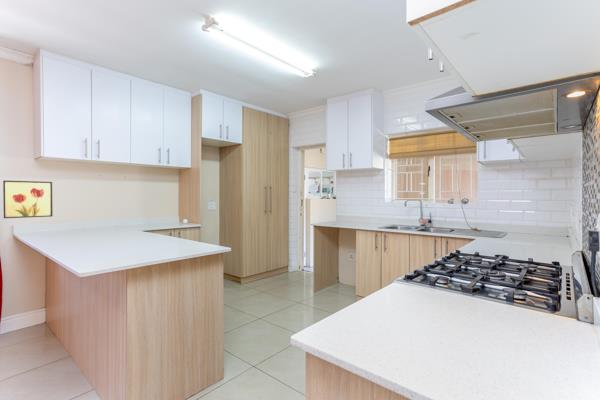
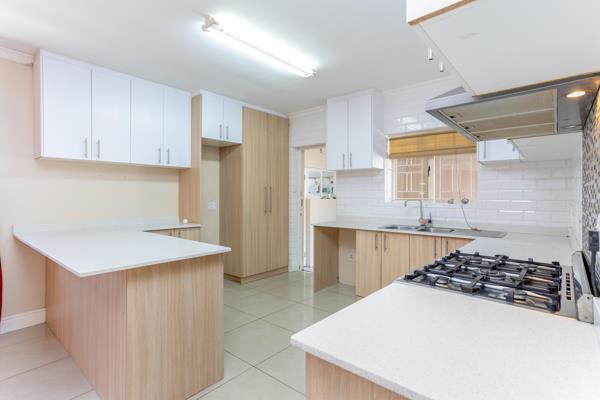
- wall art (28, 199)
